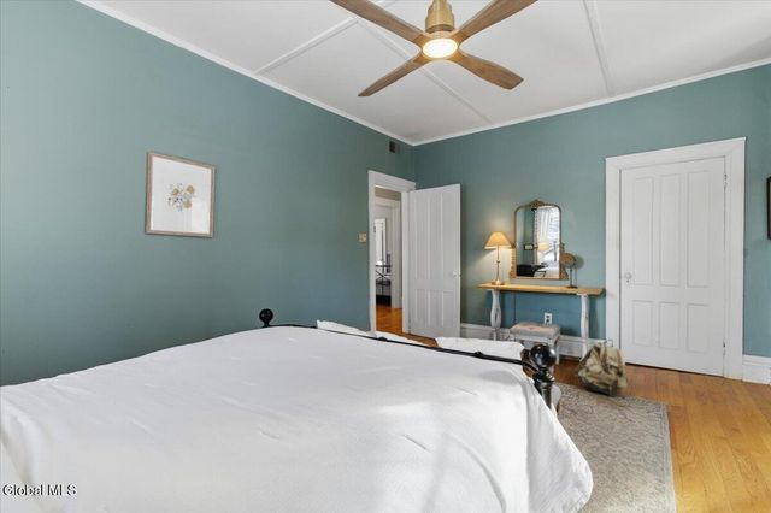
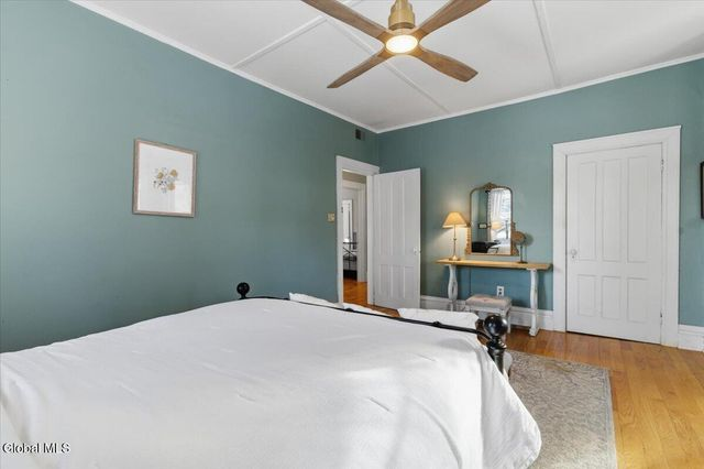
- backpack (599, 365)
